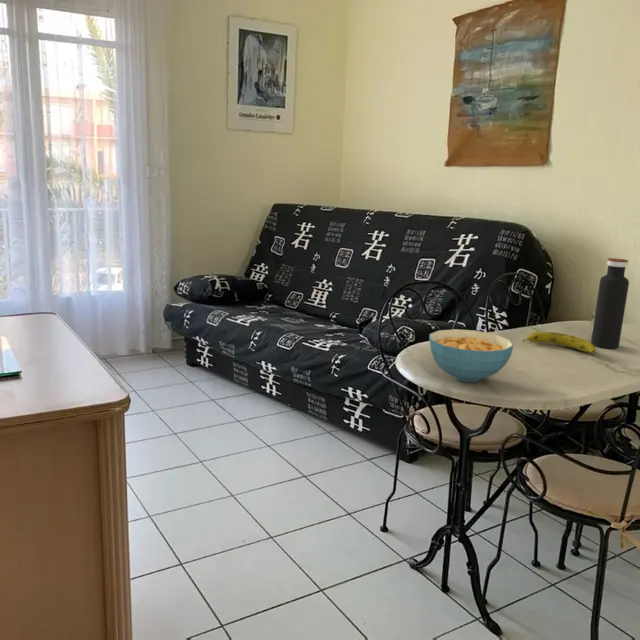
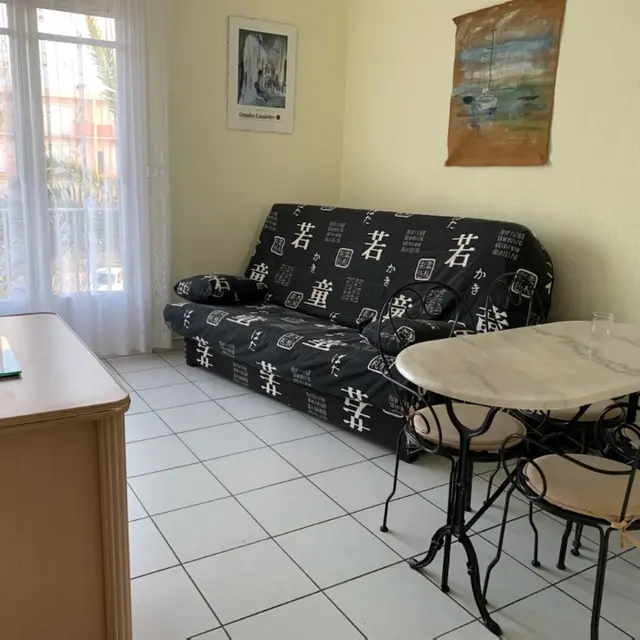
- fruit (562, 342)
- water bottle (611, 302)
- cereal bowl (468, 359)
